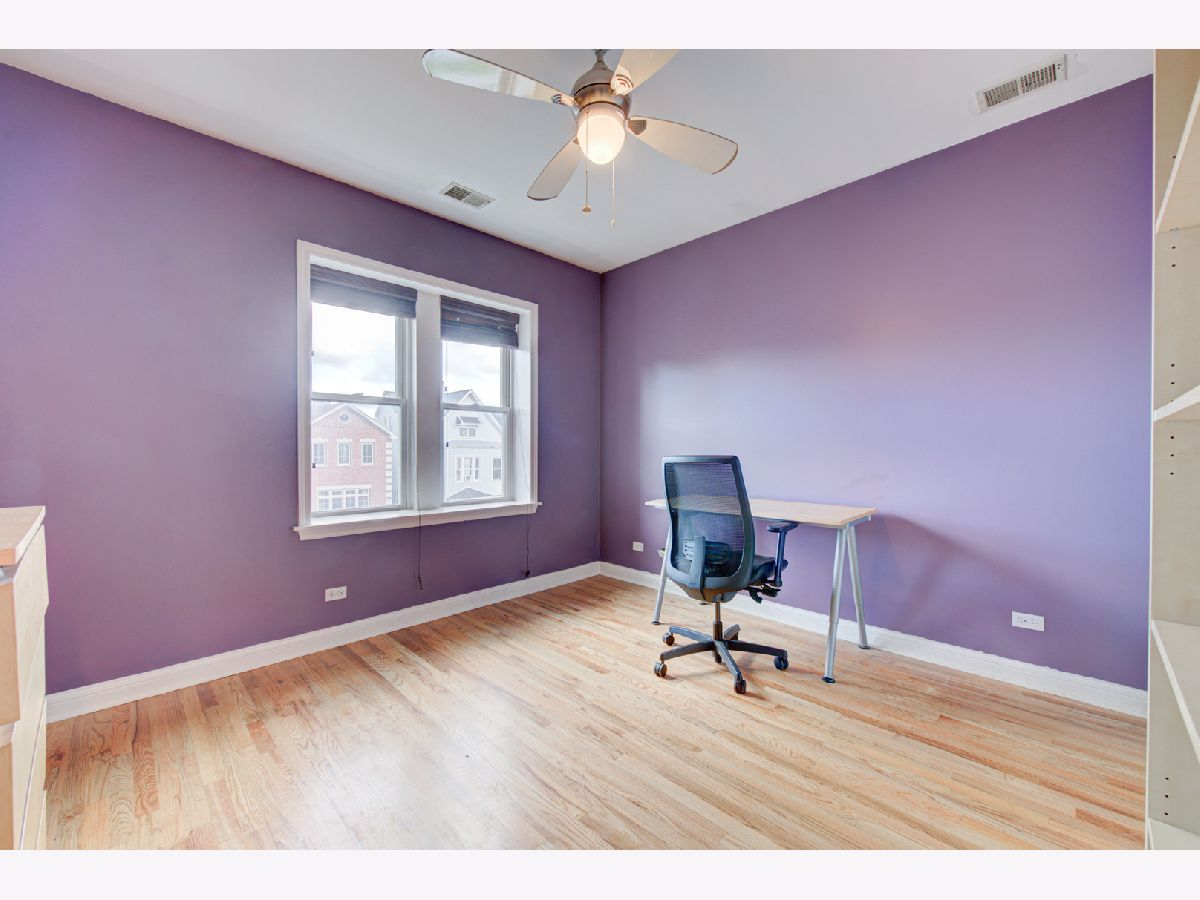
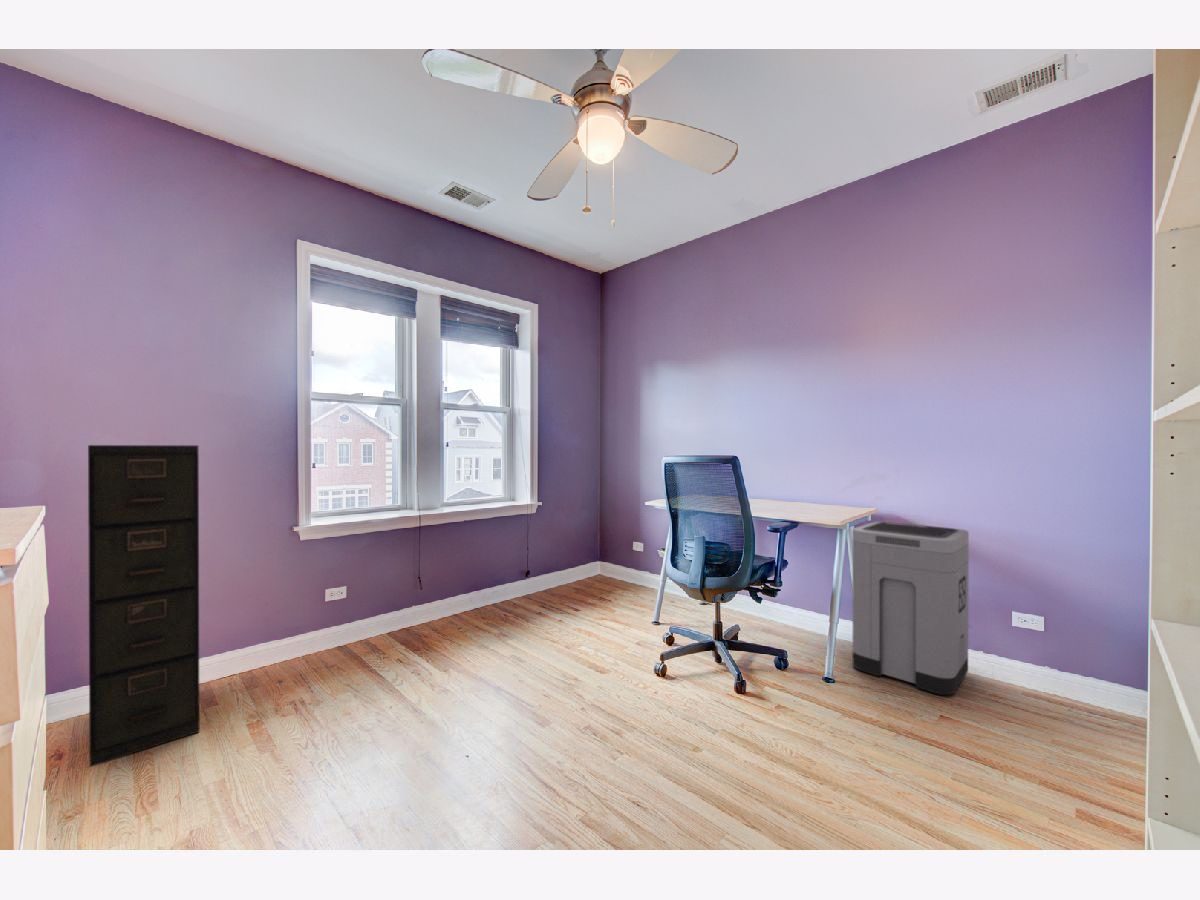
+ filing cabinet (143, 585)
+ trash can (909, 598)
